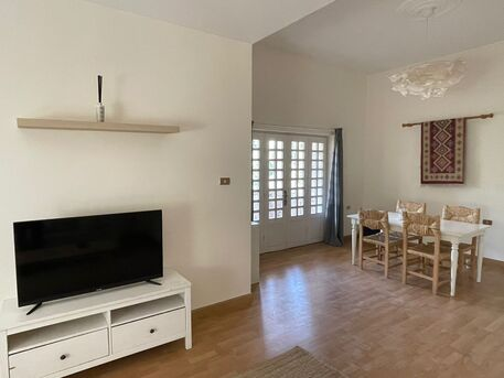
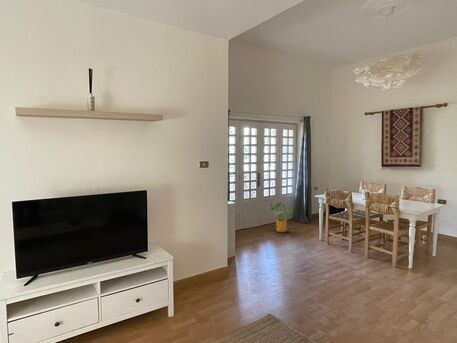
+ house plant (280, 217)
